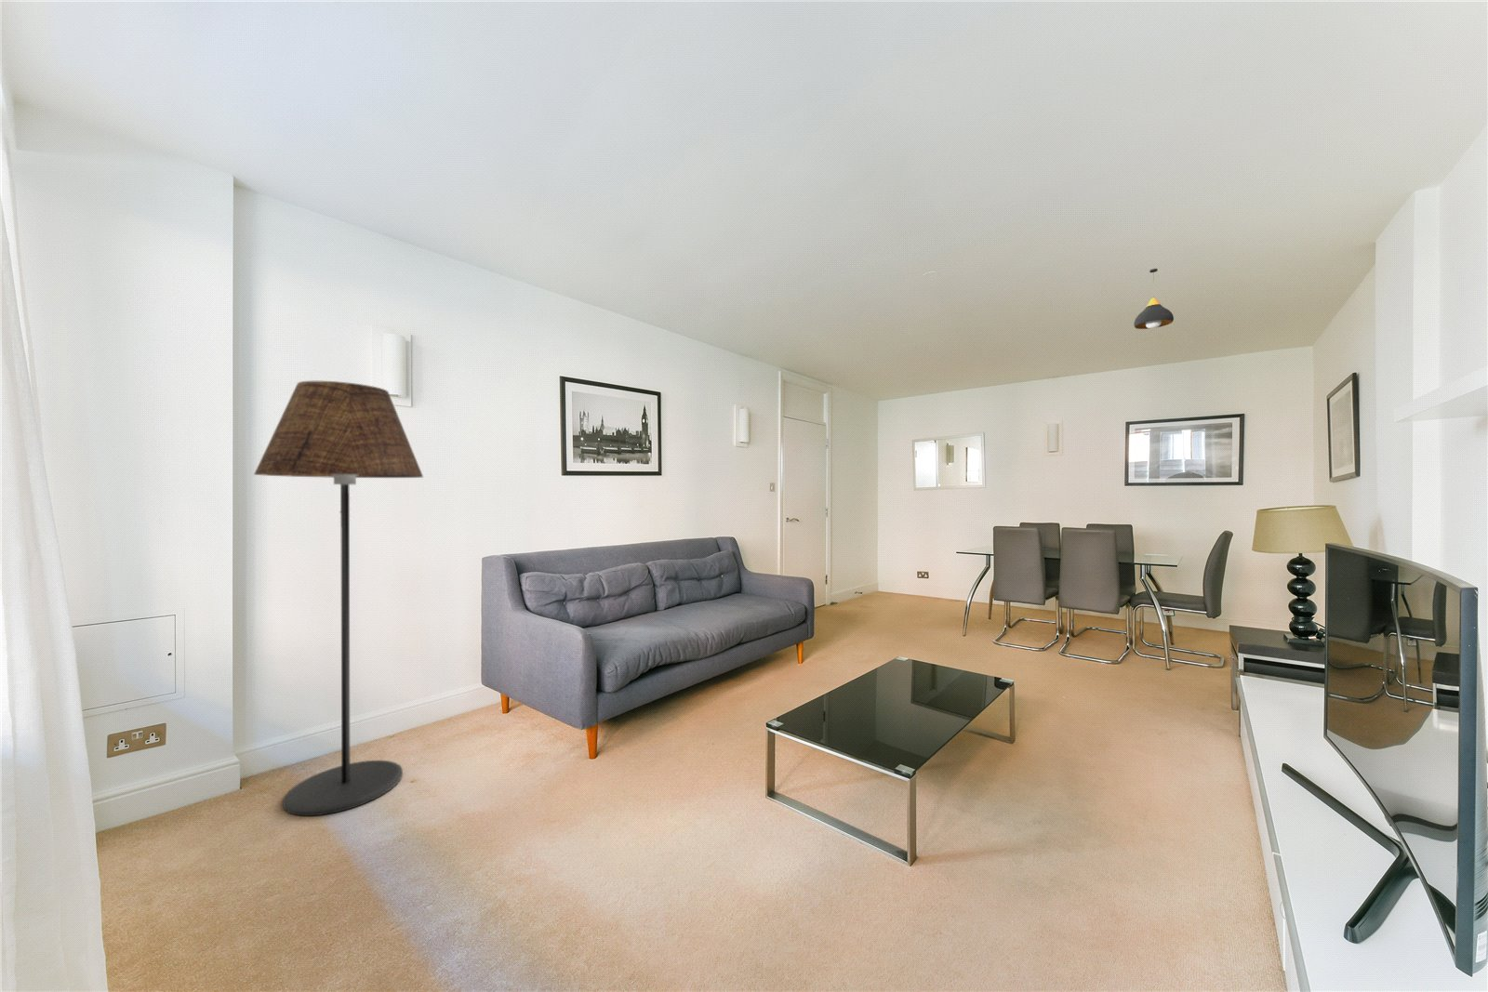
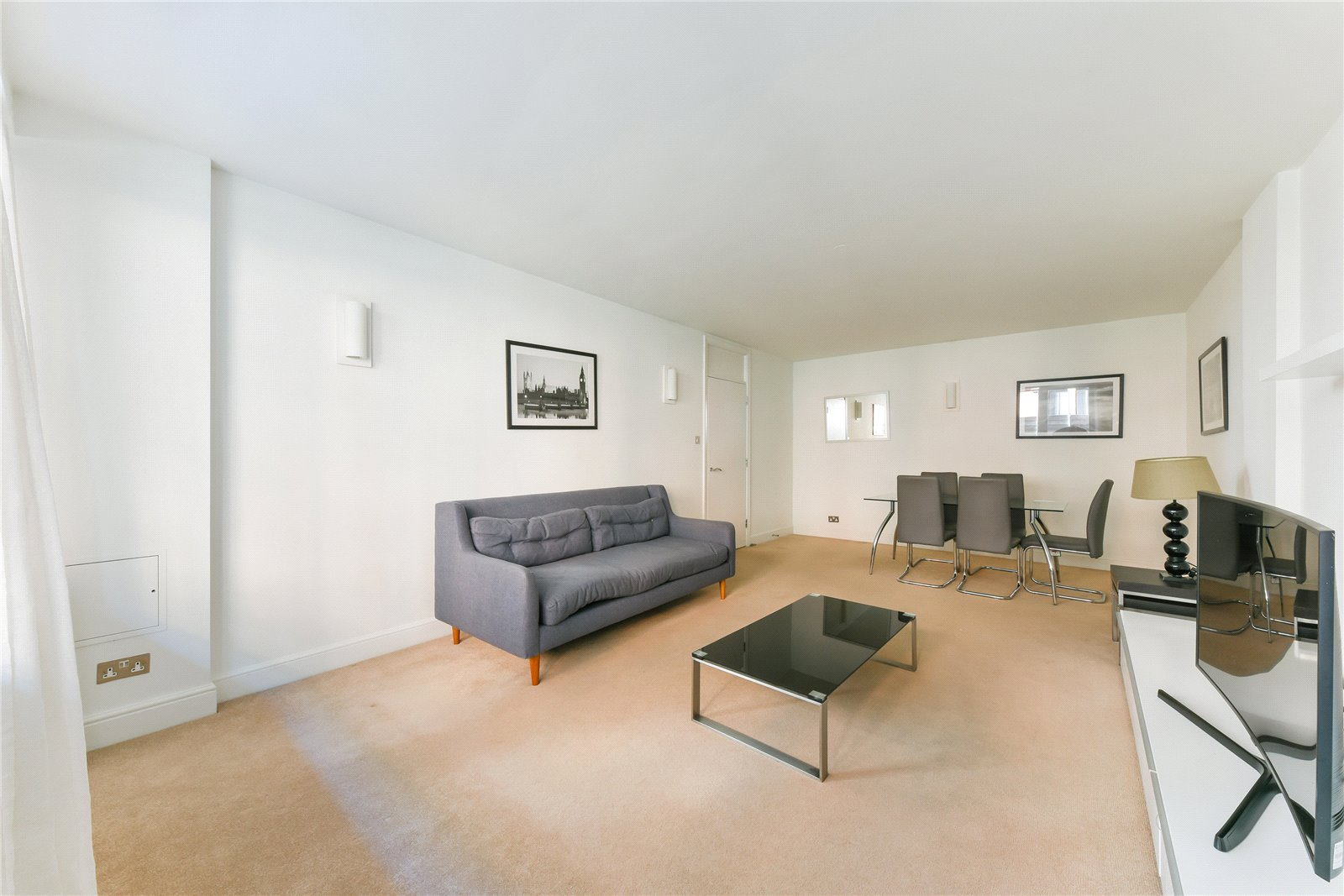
- floor lamp (345, 588)
- pendant light (1154, 299)
